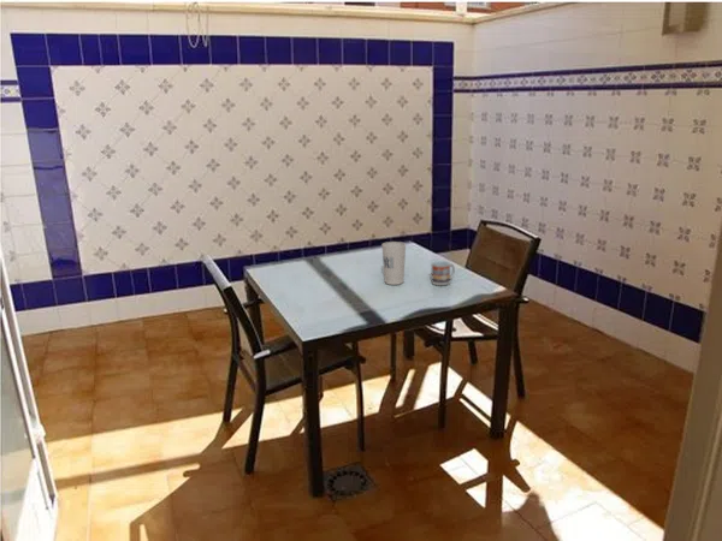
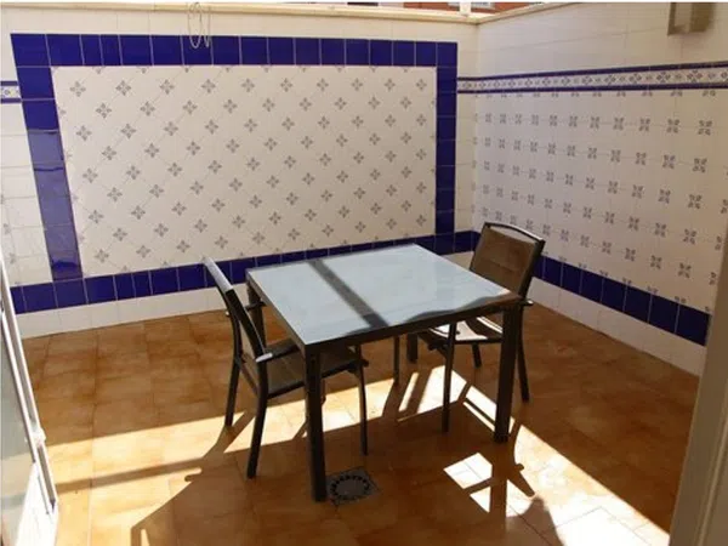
- cup (443, 272)
- cup (393, 263)
